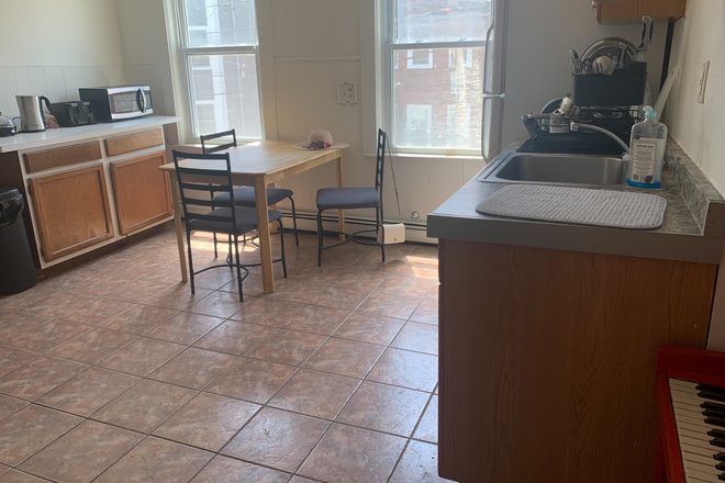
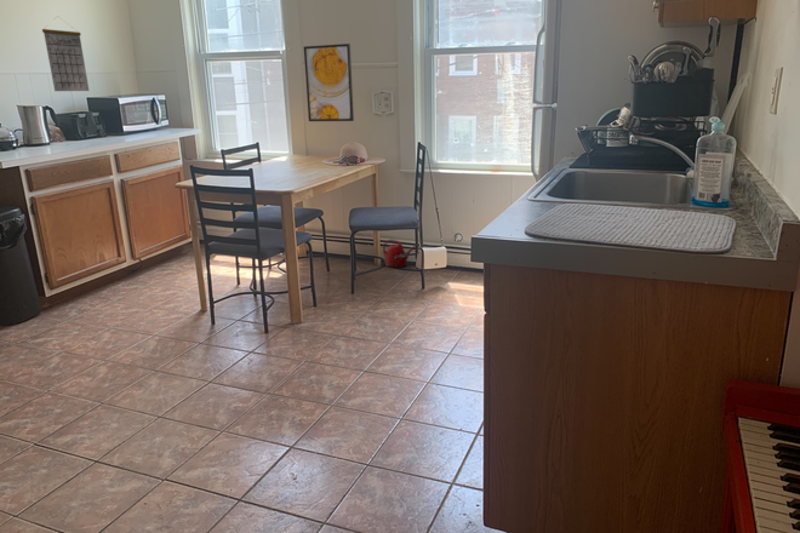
+ watering can (401, 252)
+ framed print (328, 84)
+ calendar (65, 53)
